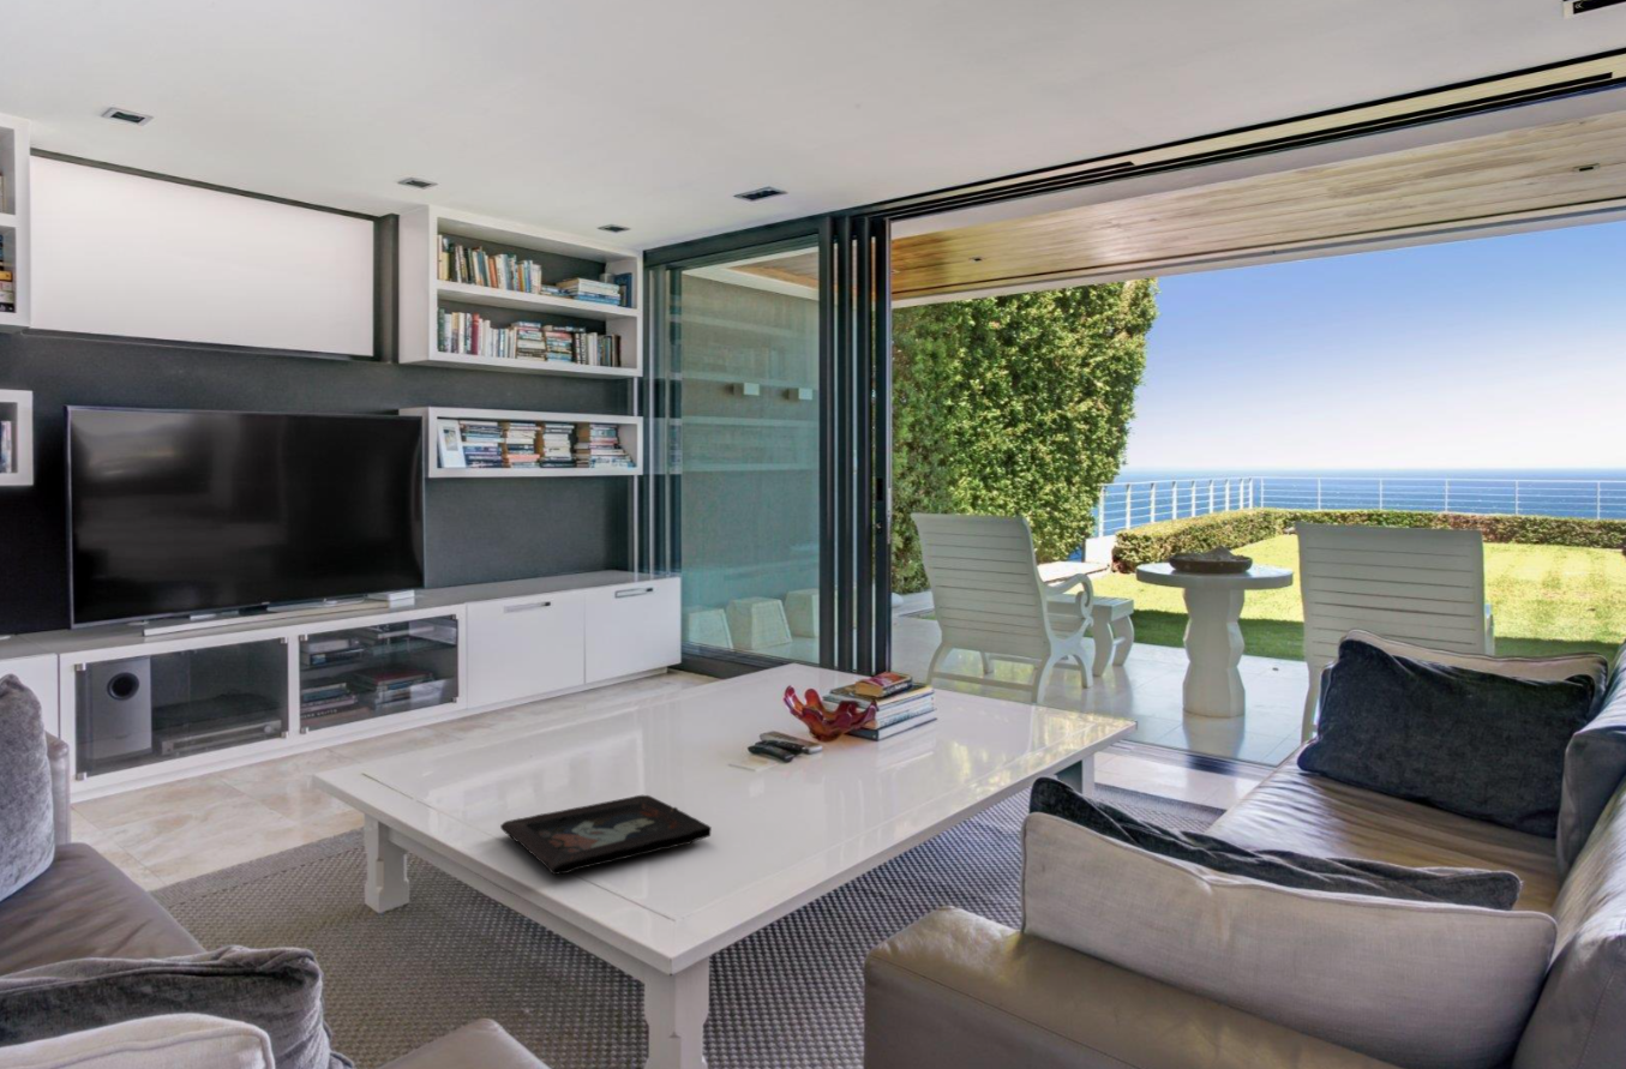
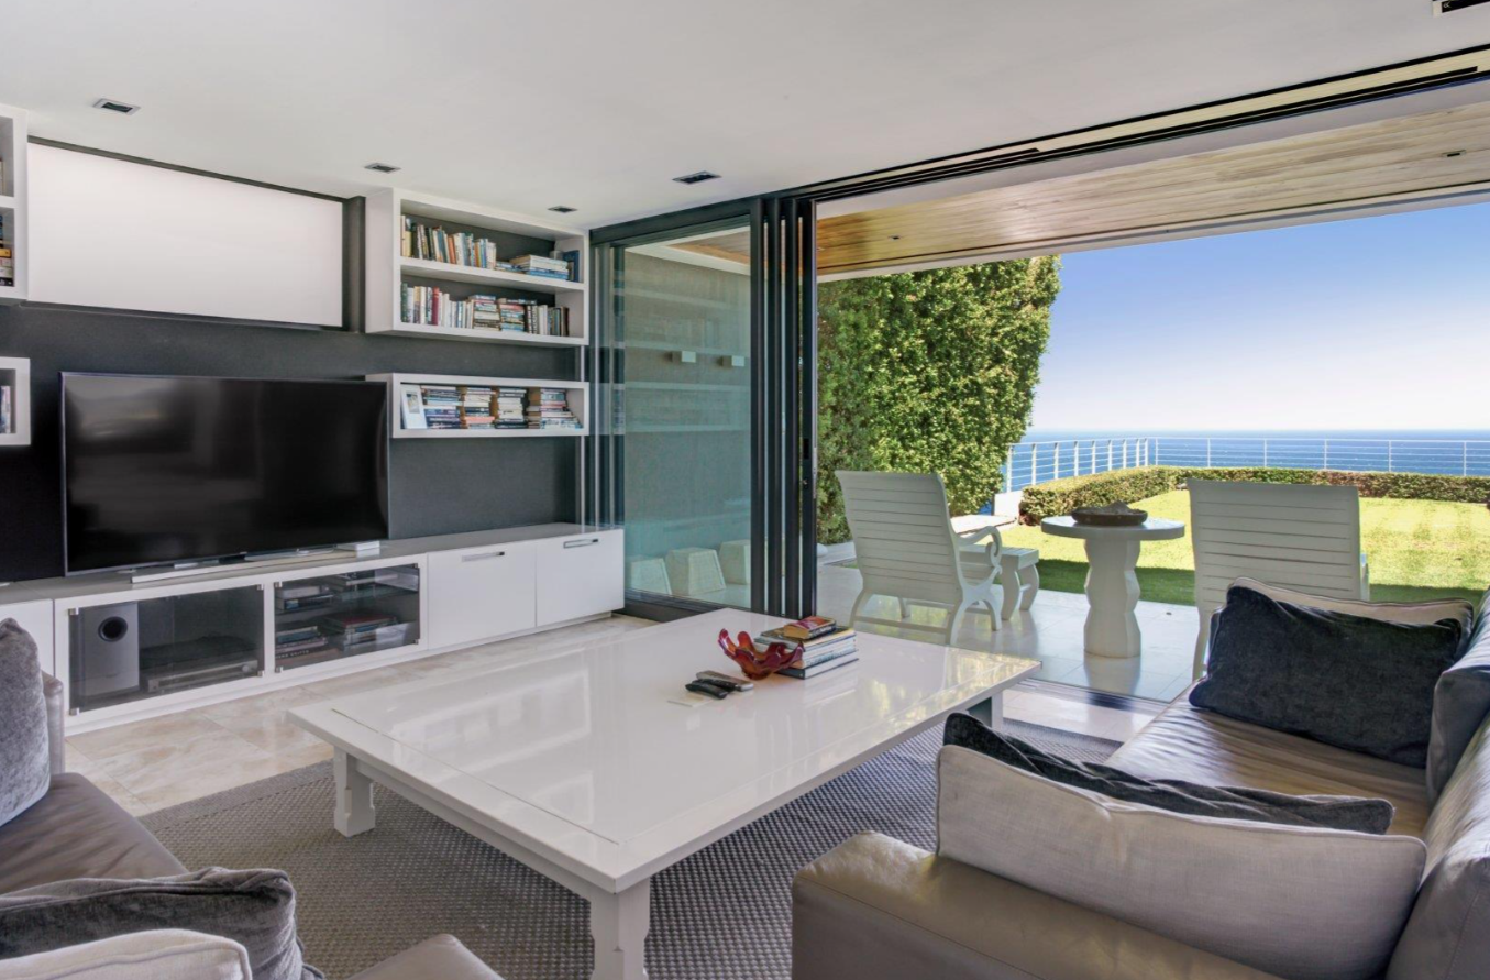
- decorative tray (605, 830)
